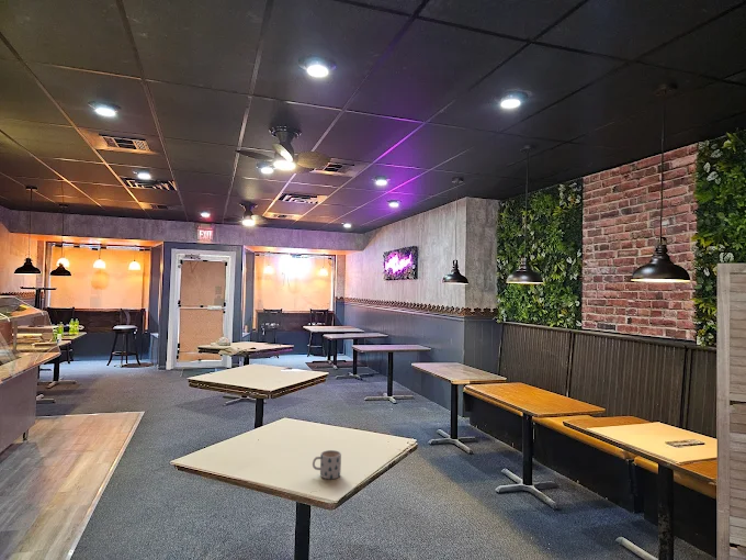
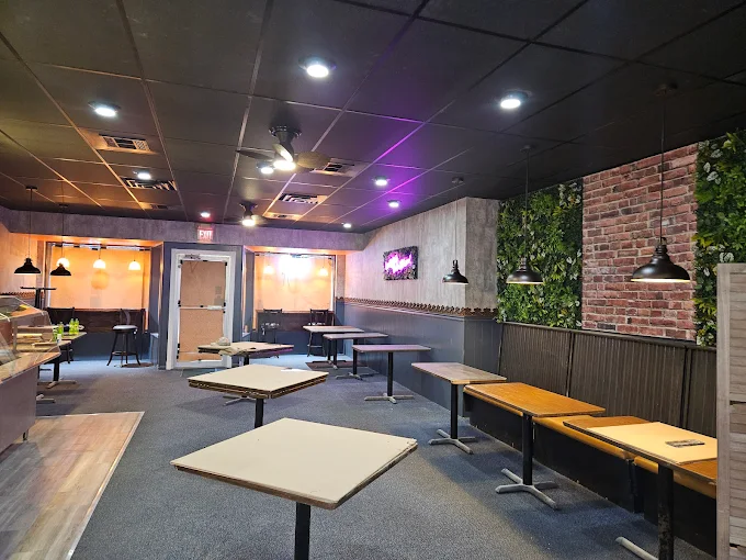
- mug (326, 464)
